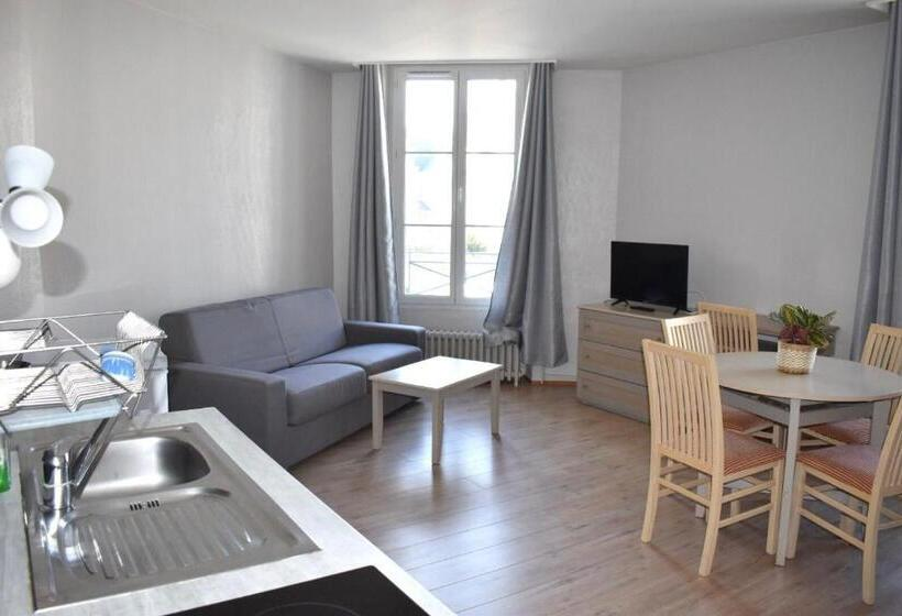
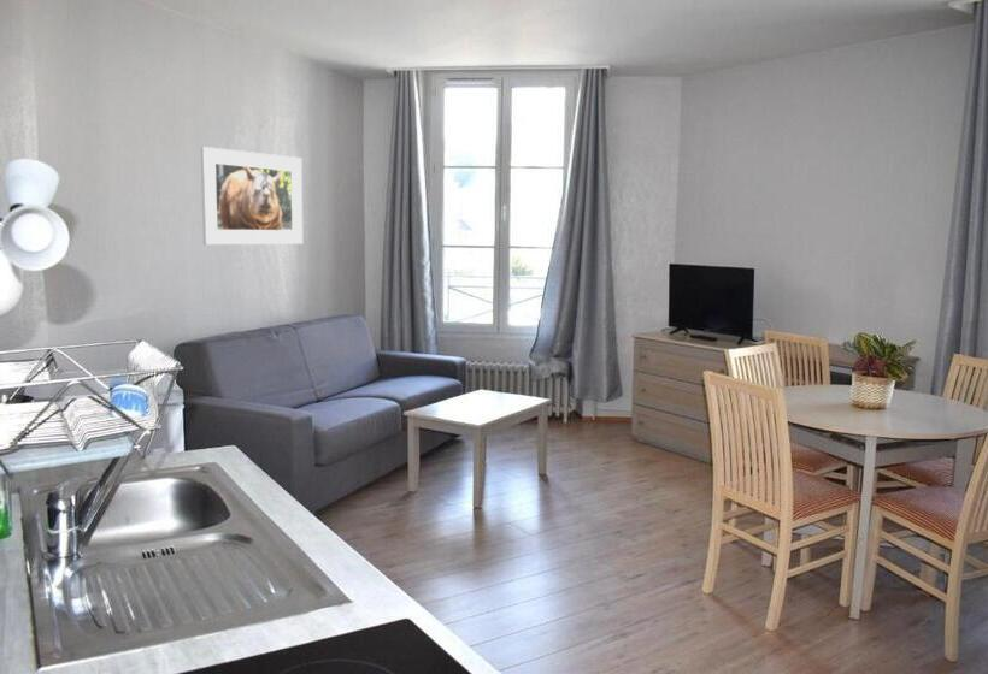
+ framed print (255, 199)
